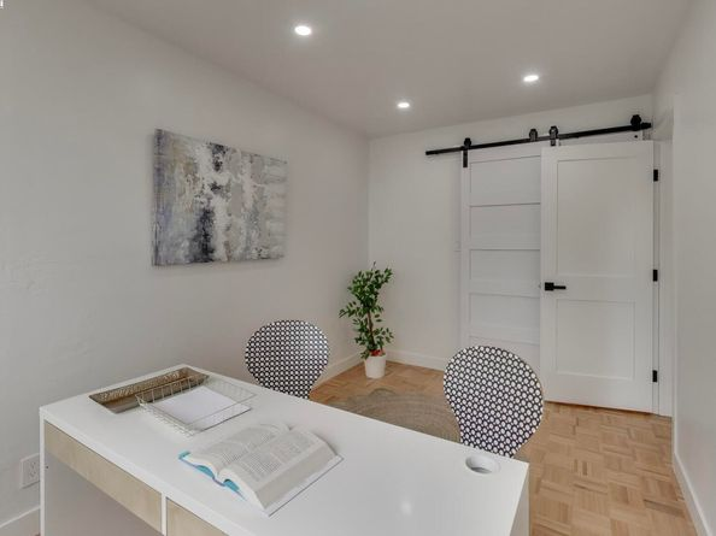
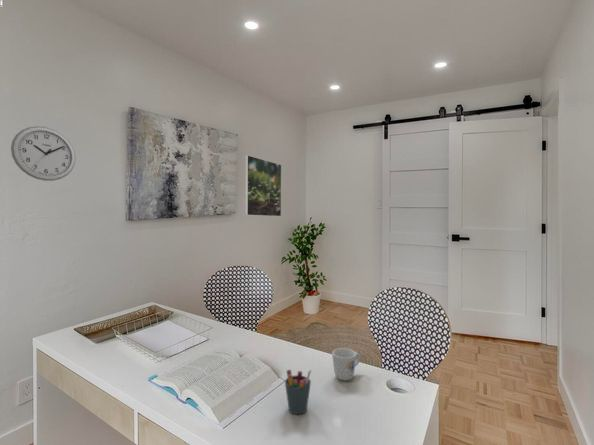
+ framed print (264, 188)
+ wall clock (46, 153)
+ mug (347, 363)
+ pen holder (297, 387)
